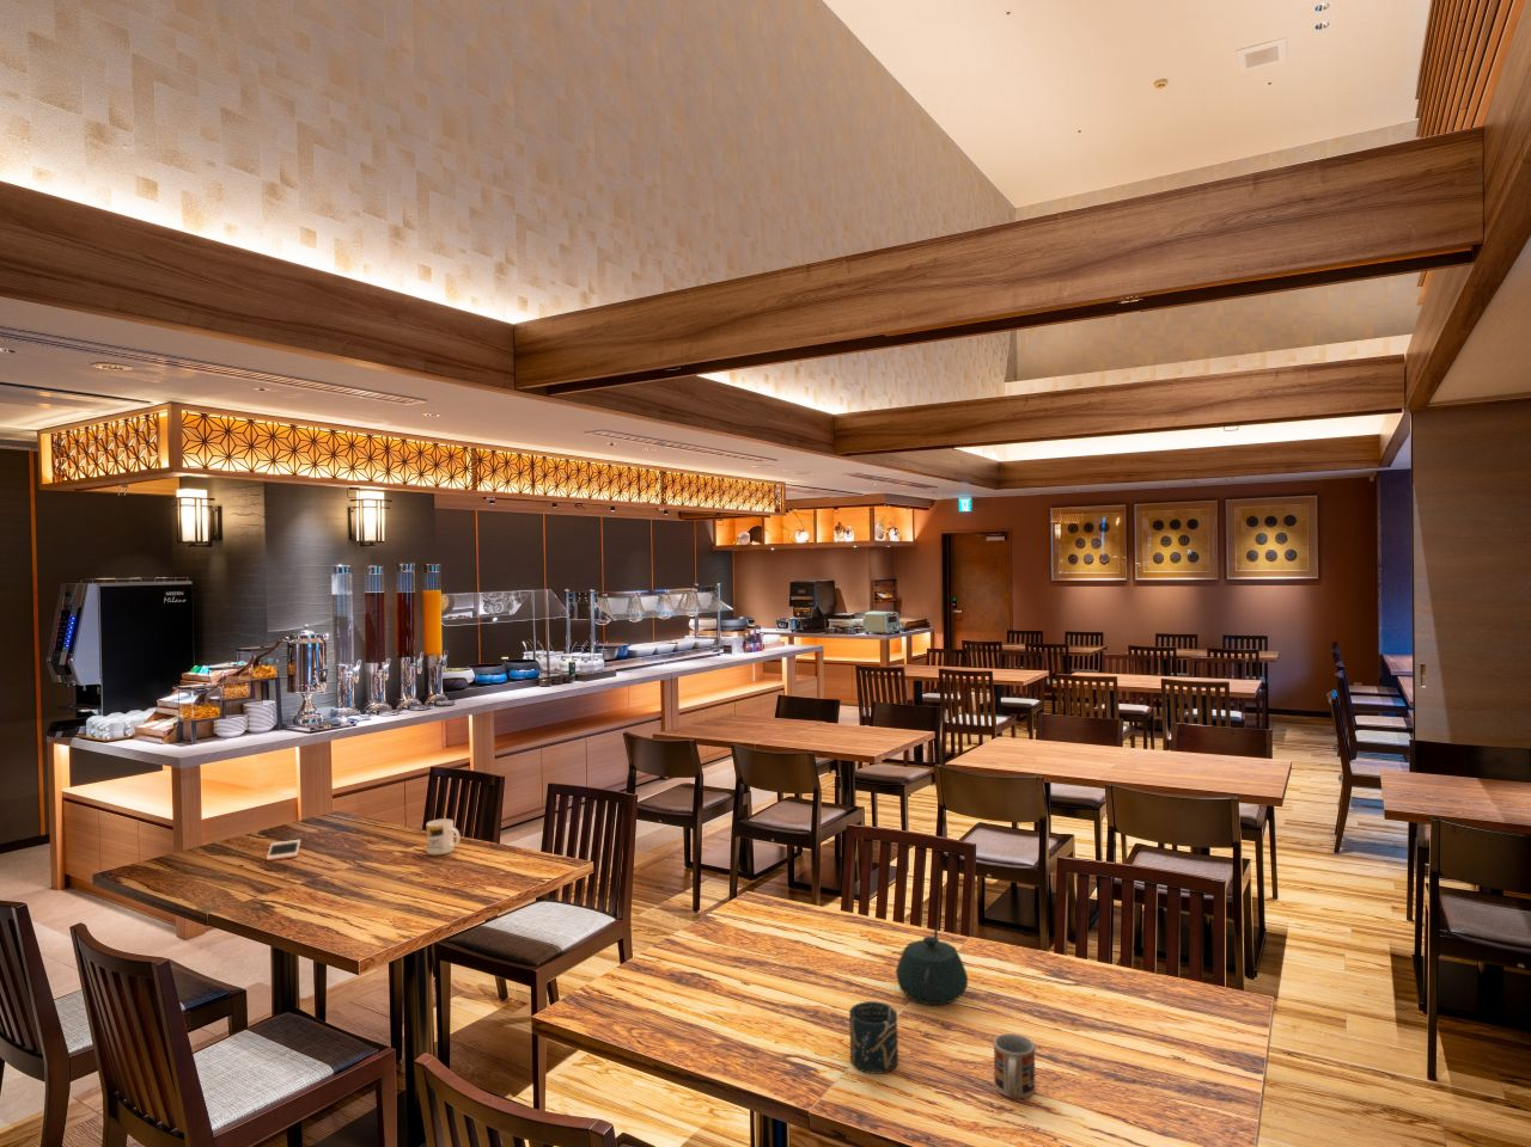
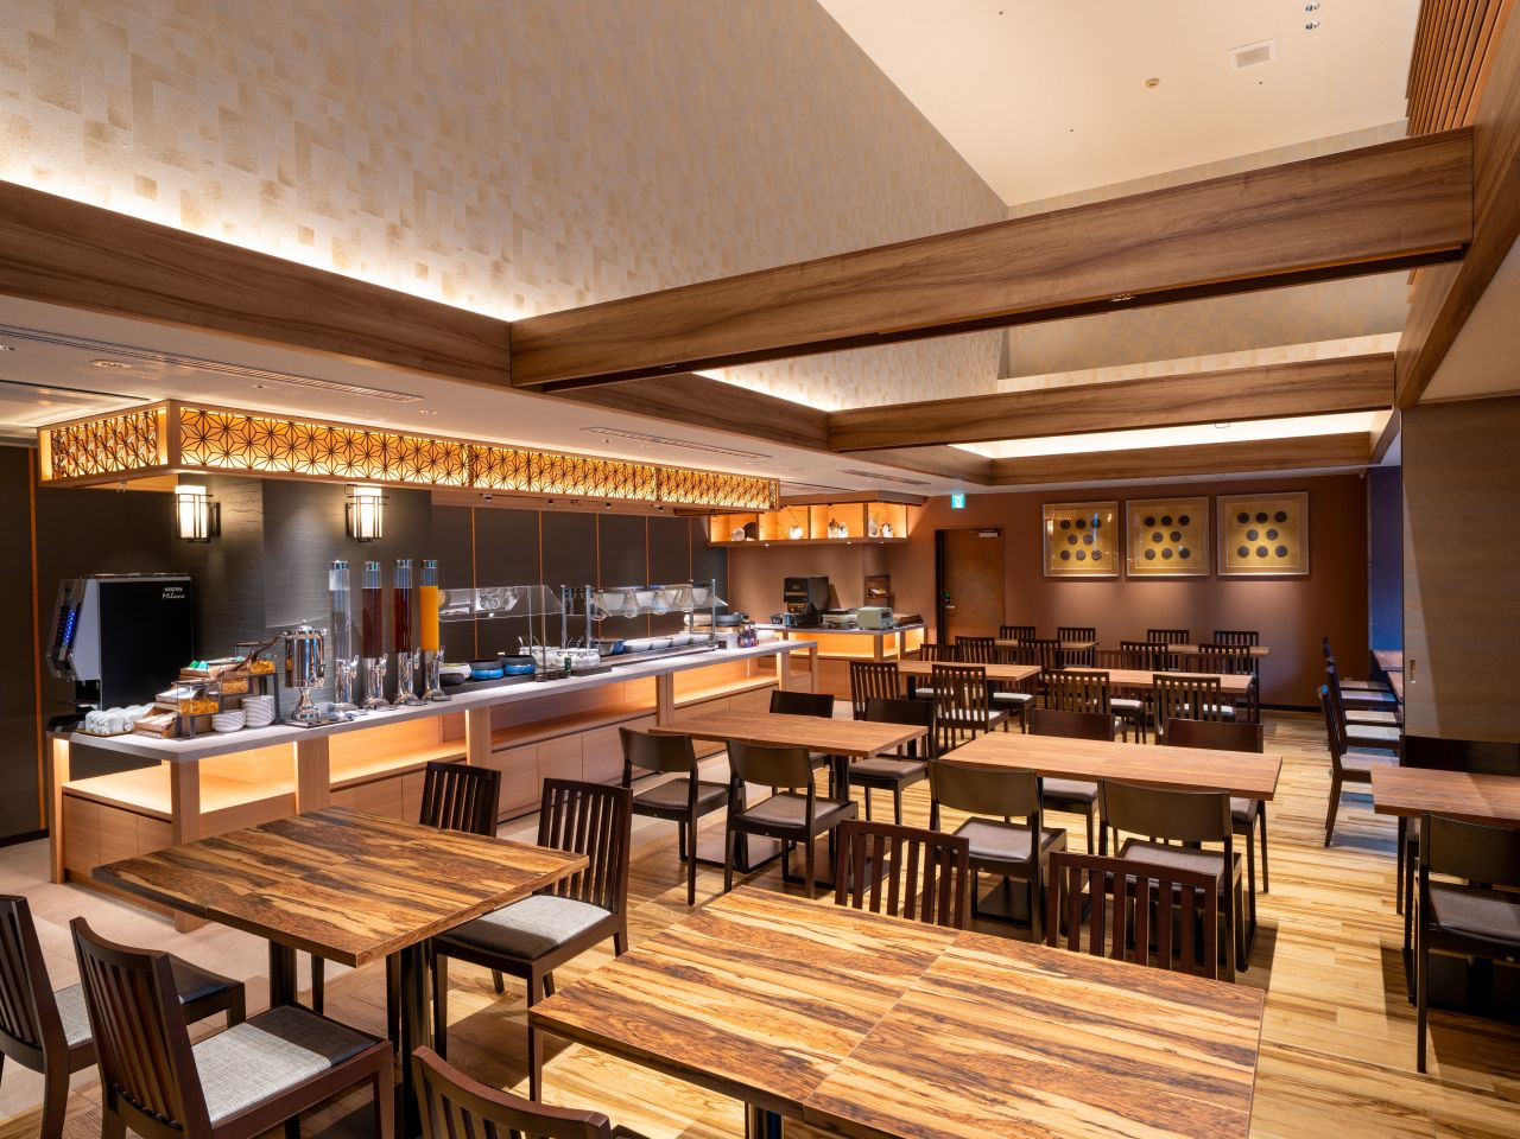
- teapot (932, 964)
- cell phone (283, 849)
- cup (1014, 1070)
- cup (872, 1041)
- mug (444, 836)
